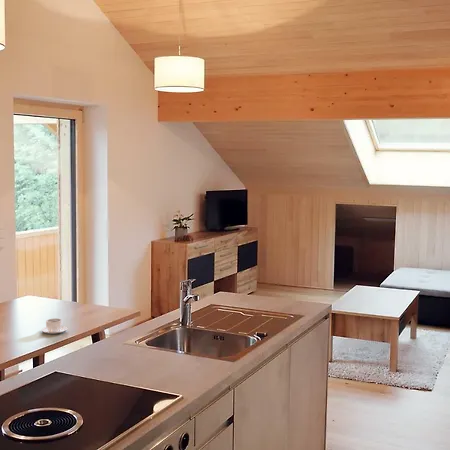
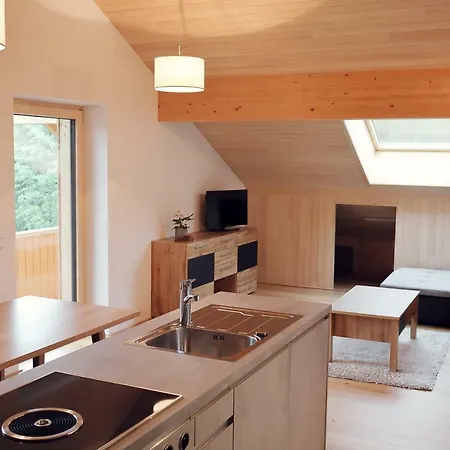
- coffee cup (54, 325)
